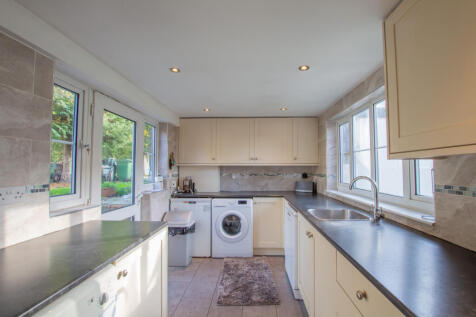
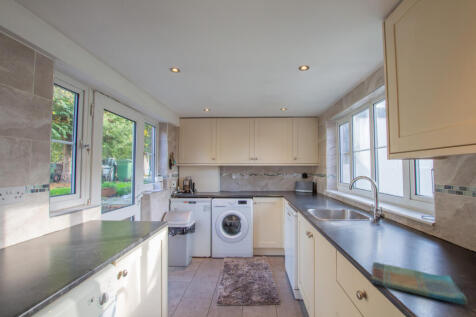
+ dish towel (412, 279)
